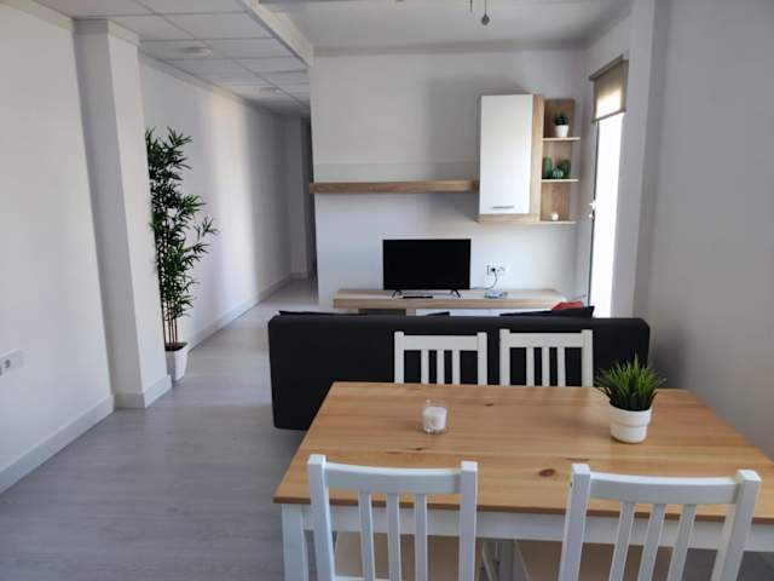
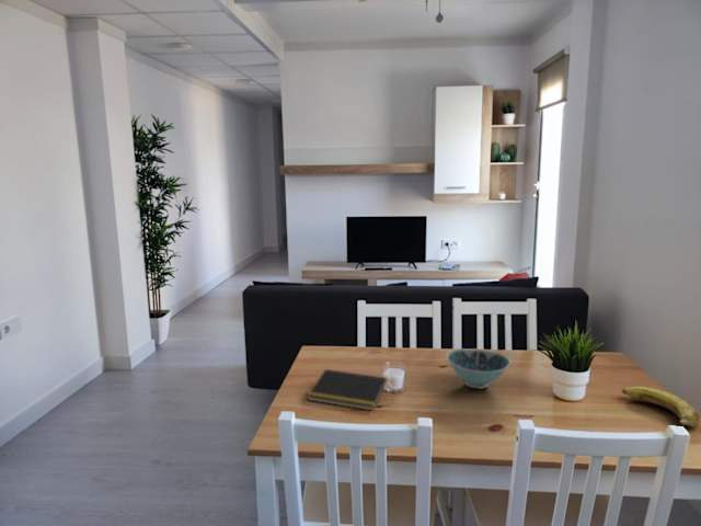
+ banana (662, 405)
+ bowl (478, 370)
+ notepad (347, 388)
